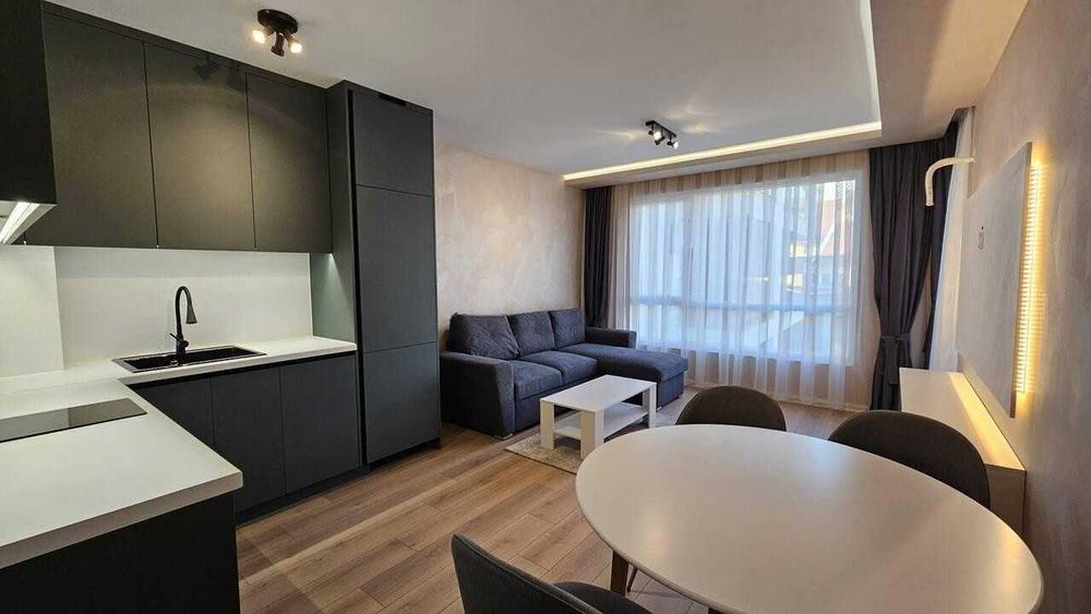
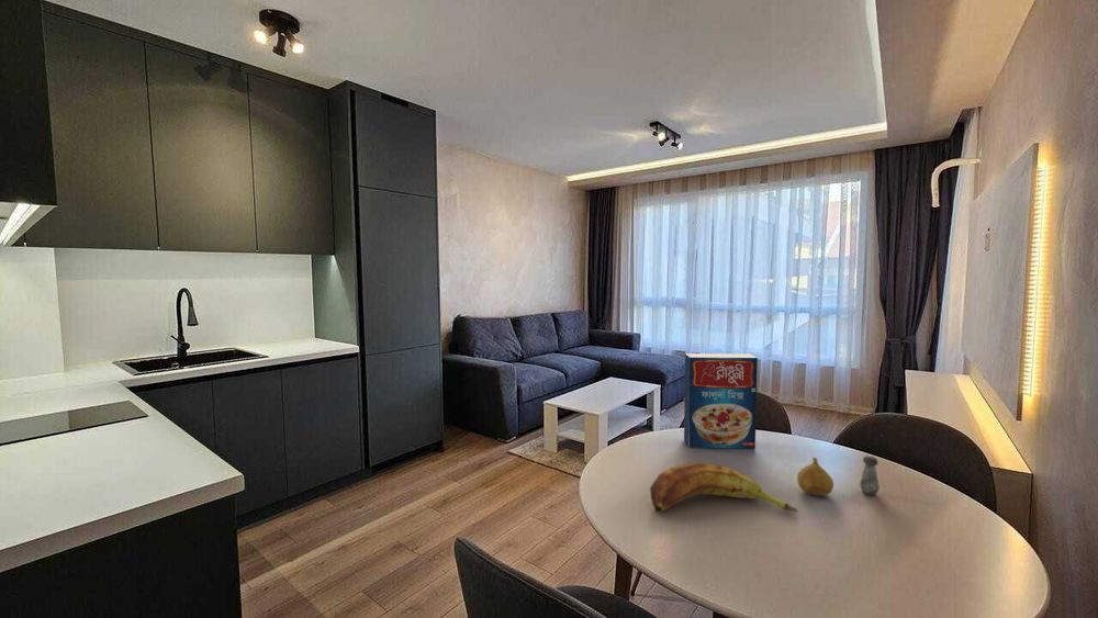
+ fruit (815, 474)
+ banana (714, 488)
+ salt shaker (870, 474)
+ cereal box (719, 400)
